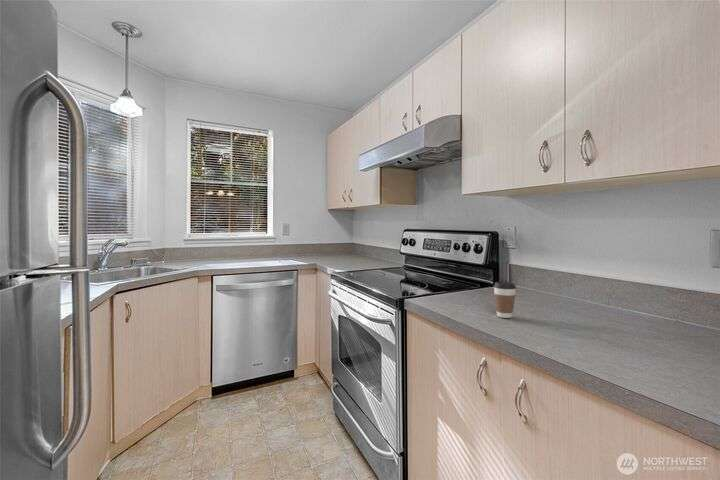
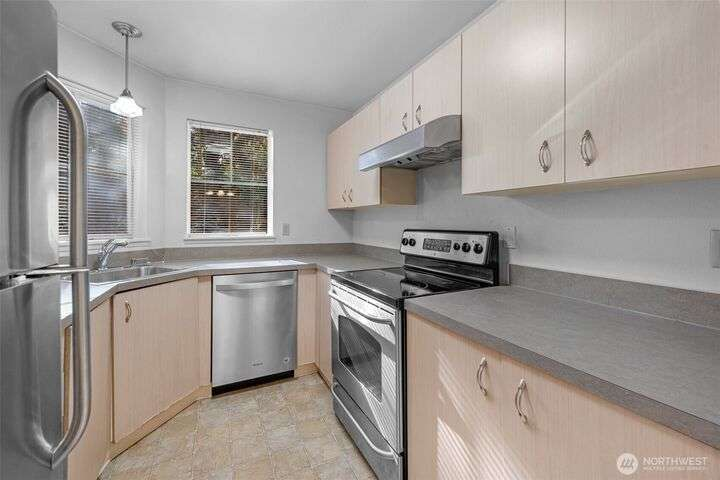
- coffee cup (504, 299)
